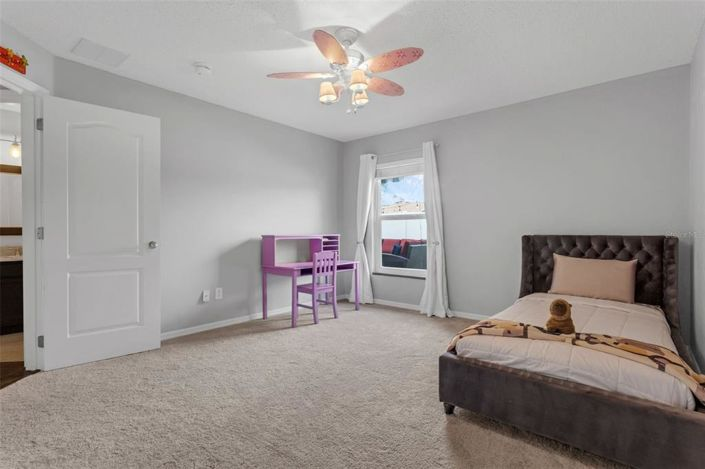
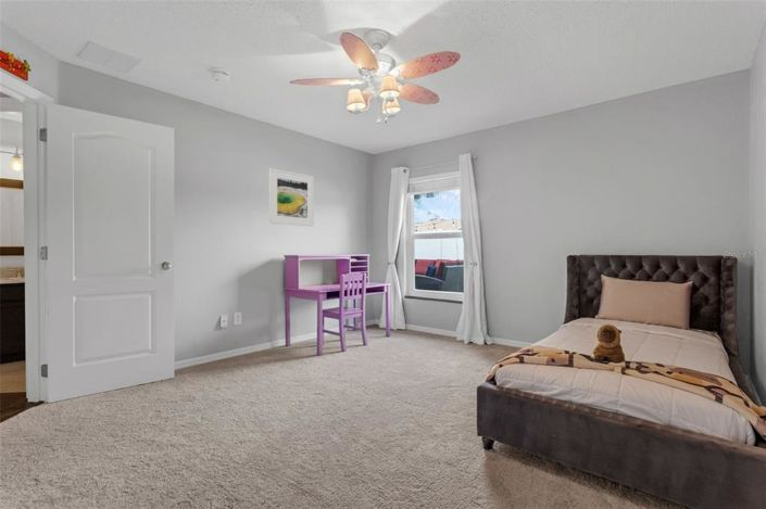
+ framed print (292, 199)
